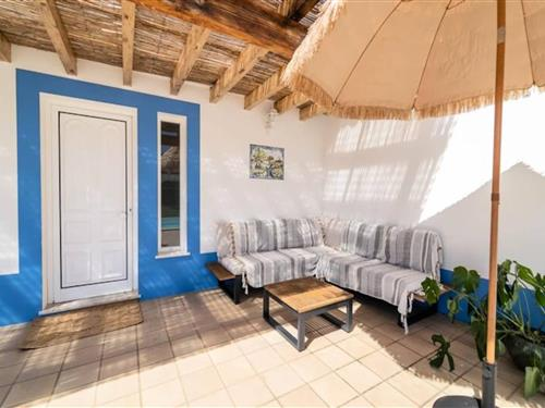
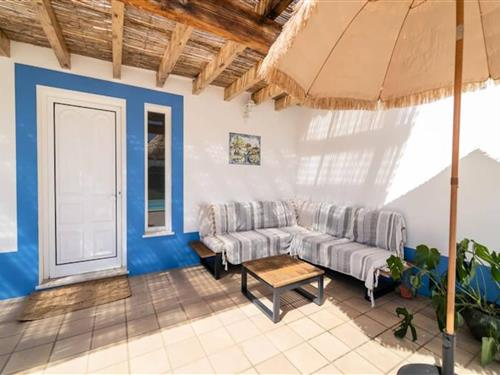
+ potted plant (407, 283)
